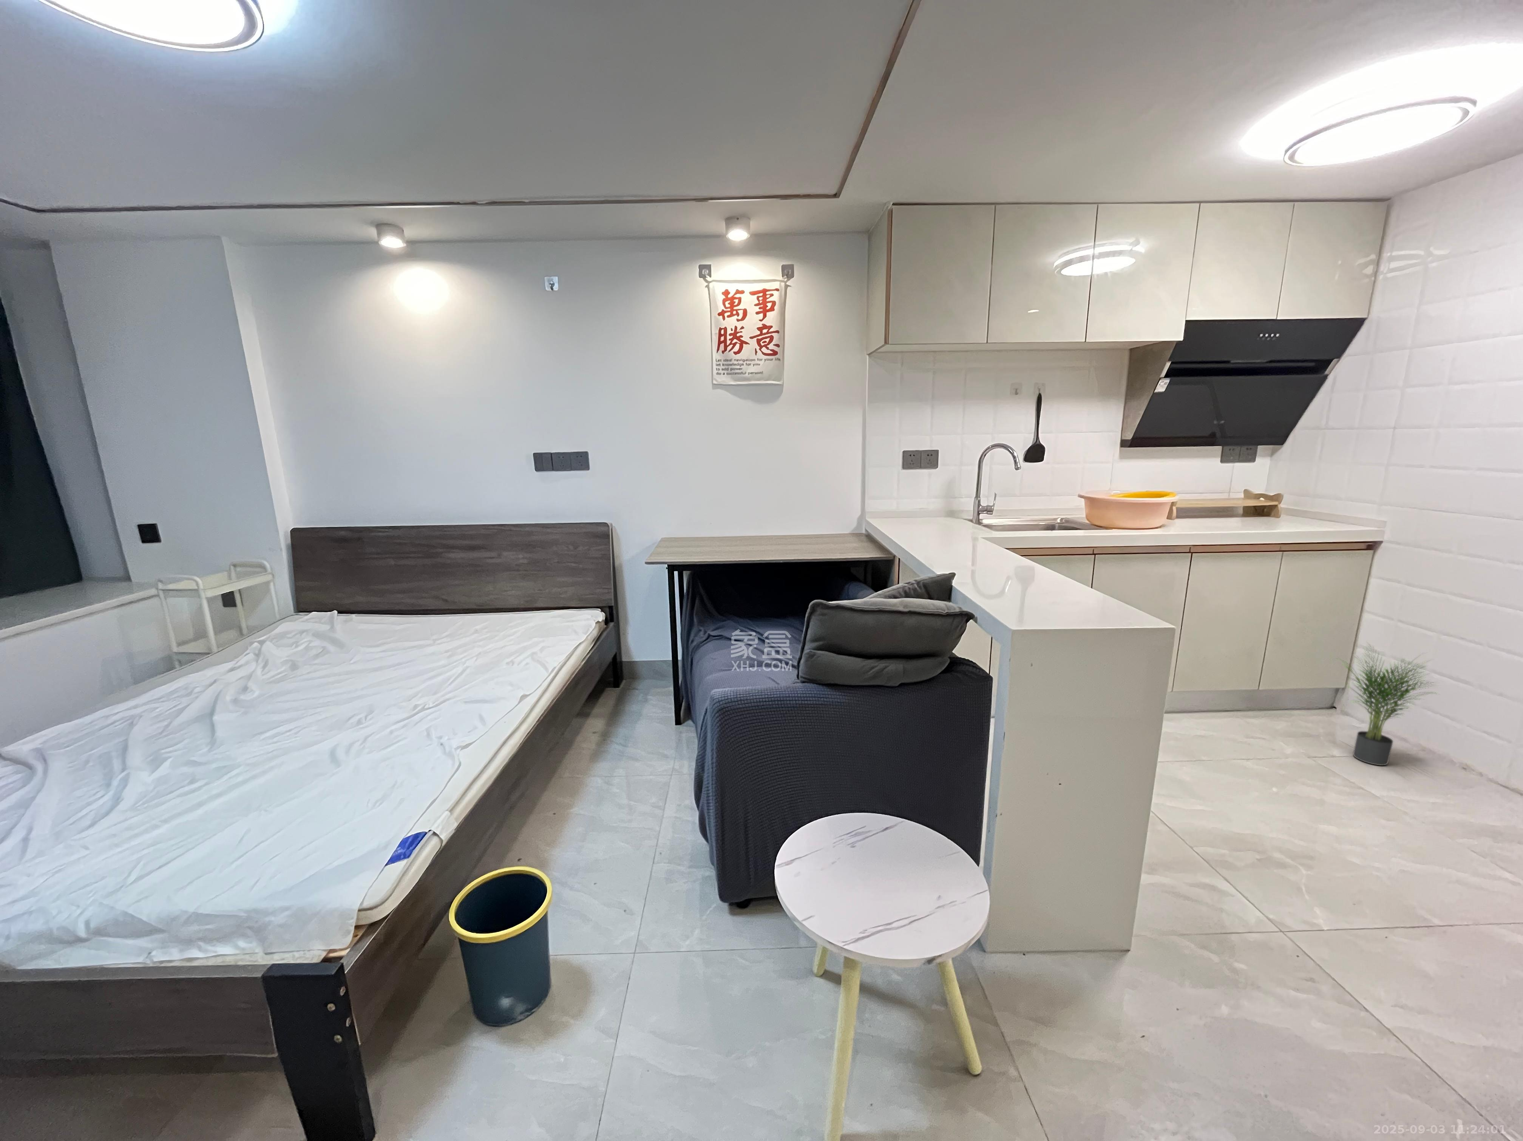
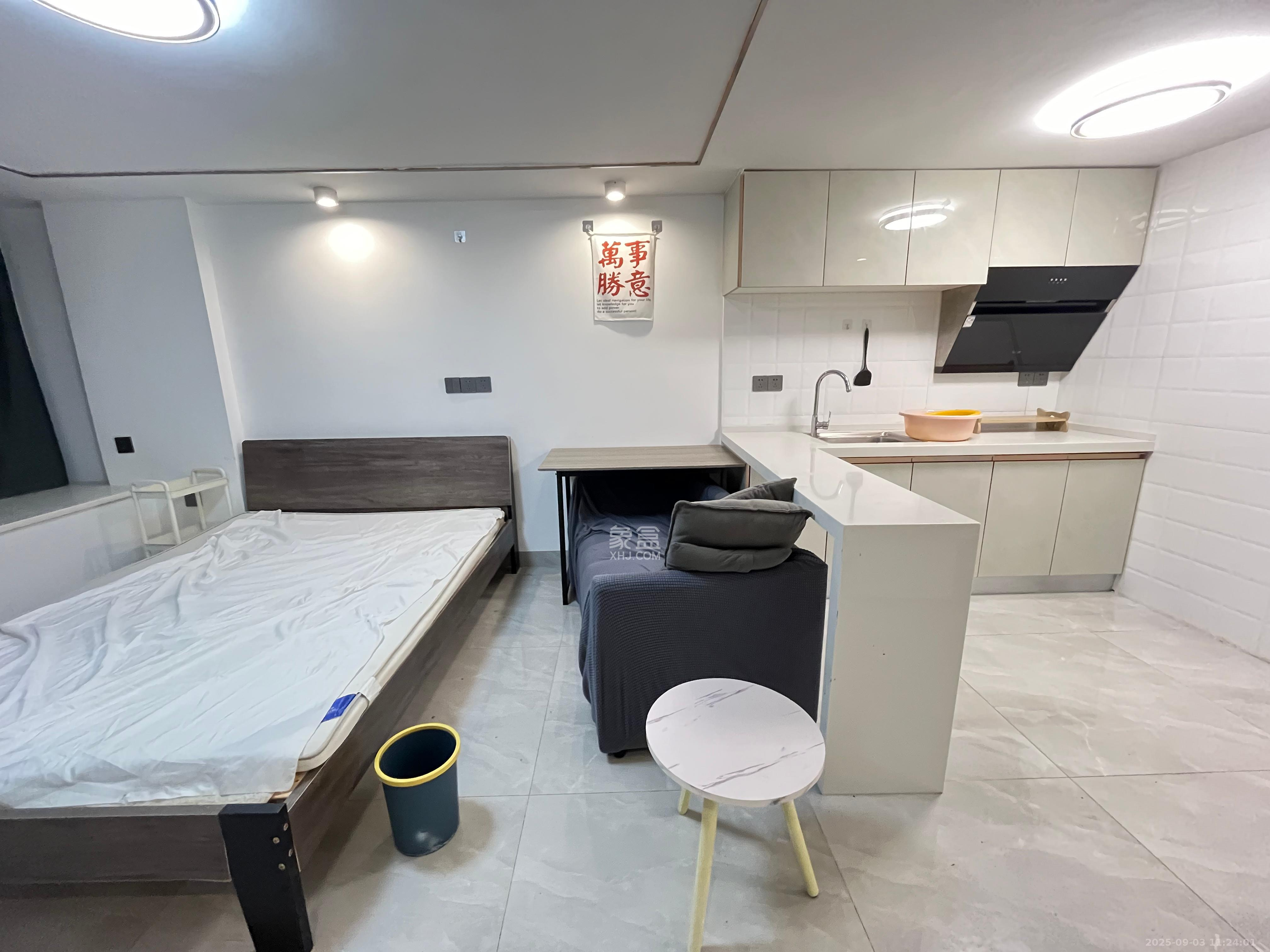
- potted plant (1389, 701)
